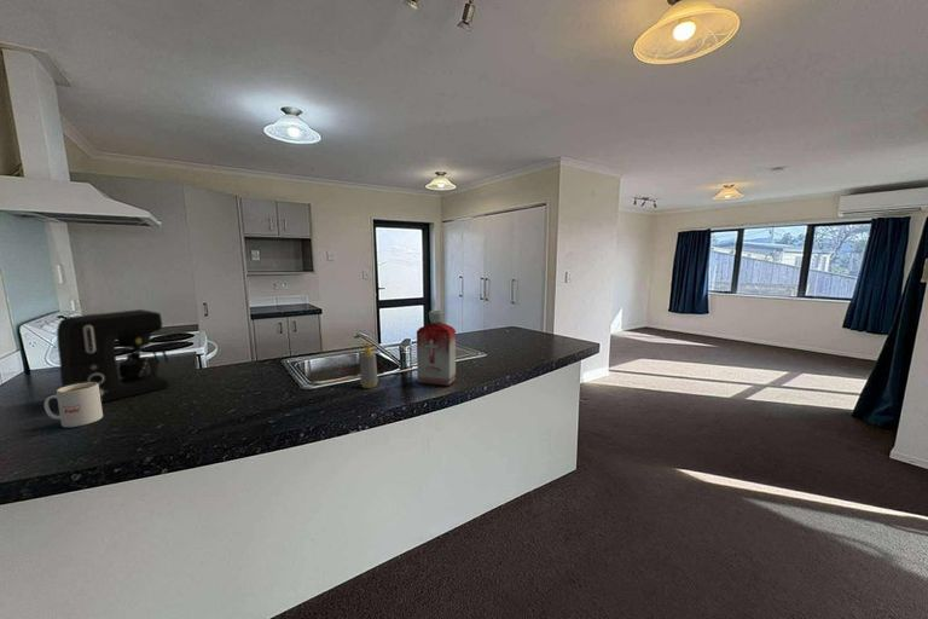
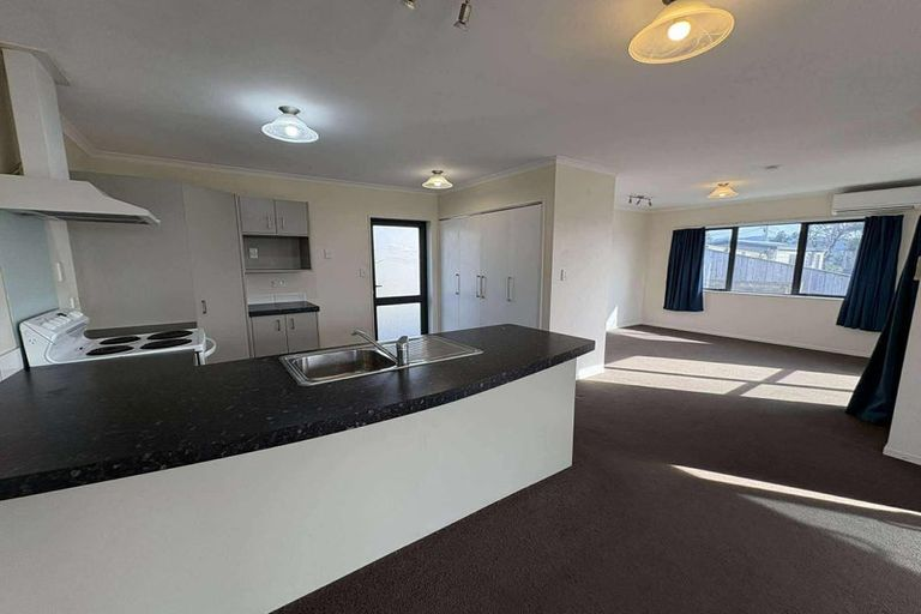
- mug (72, 405)
- coffee maker (122, 353)
- soap bottle (367, 364)
- bottle (436, 347)
